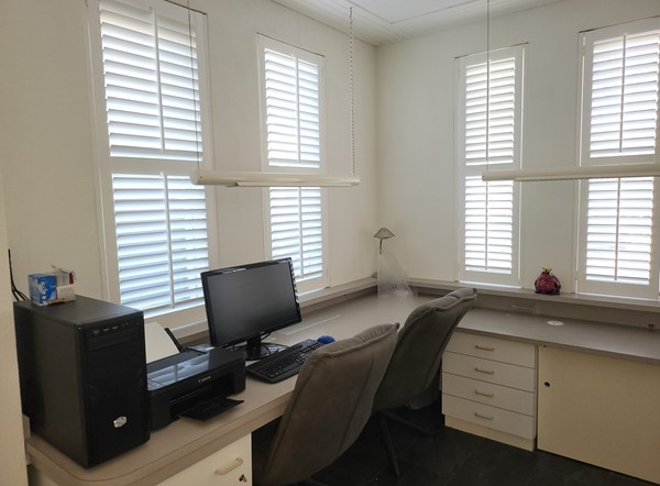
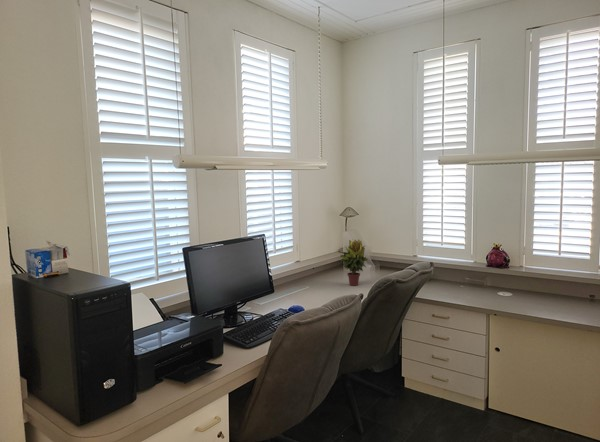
+ potted plant (354, 262)
